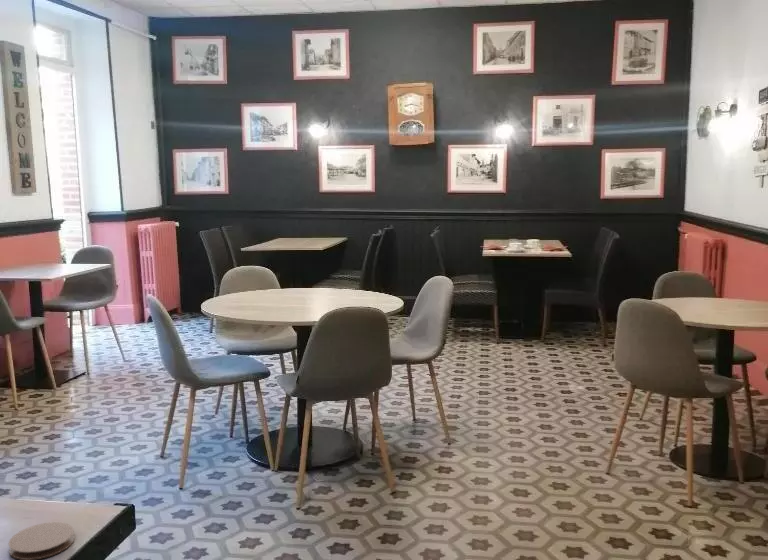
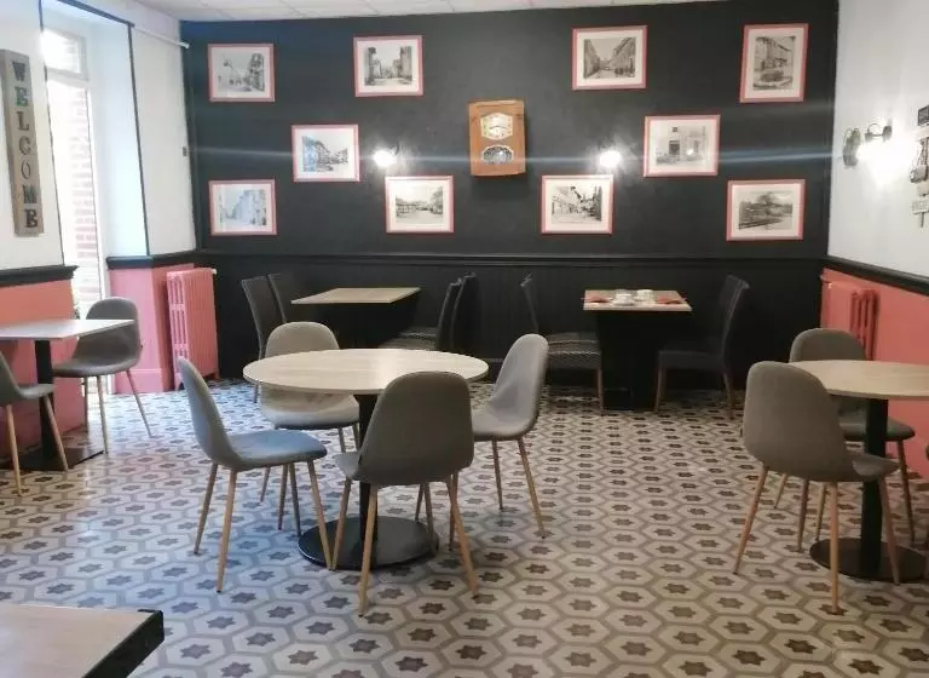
- coaster (42, 540)
